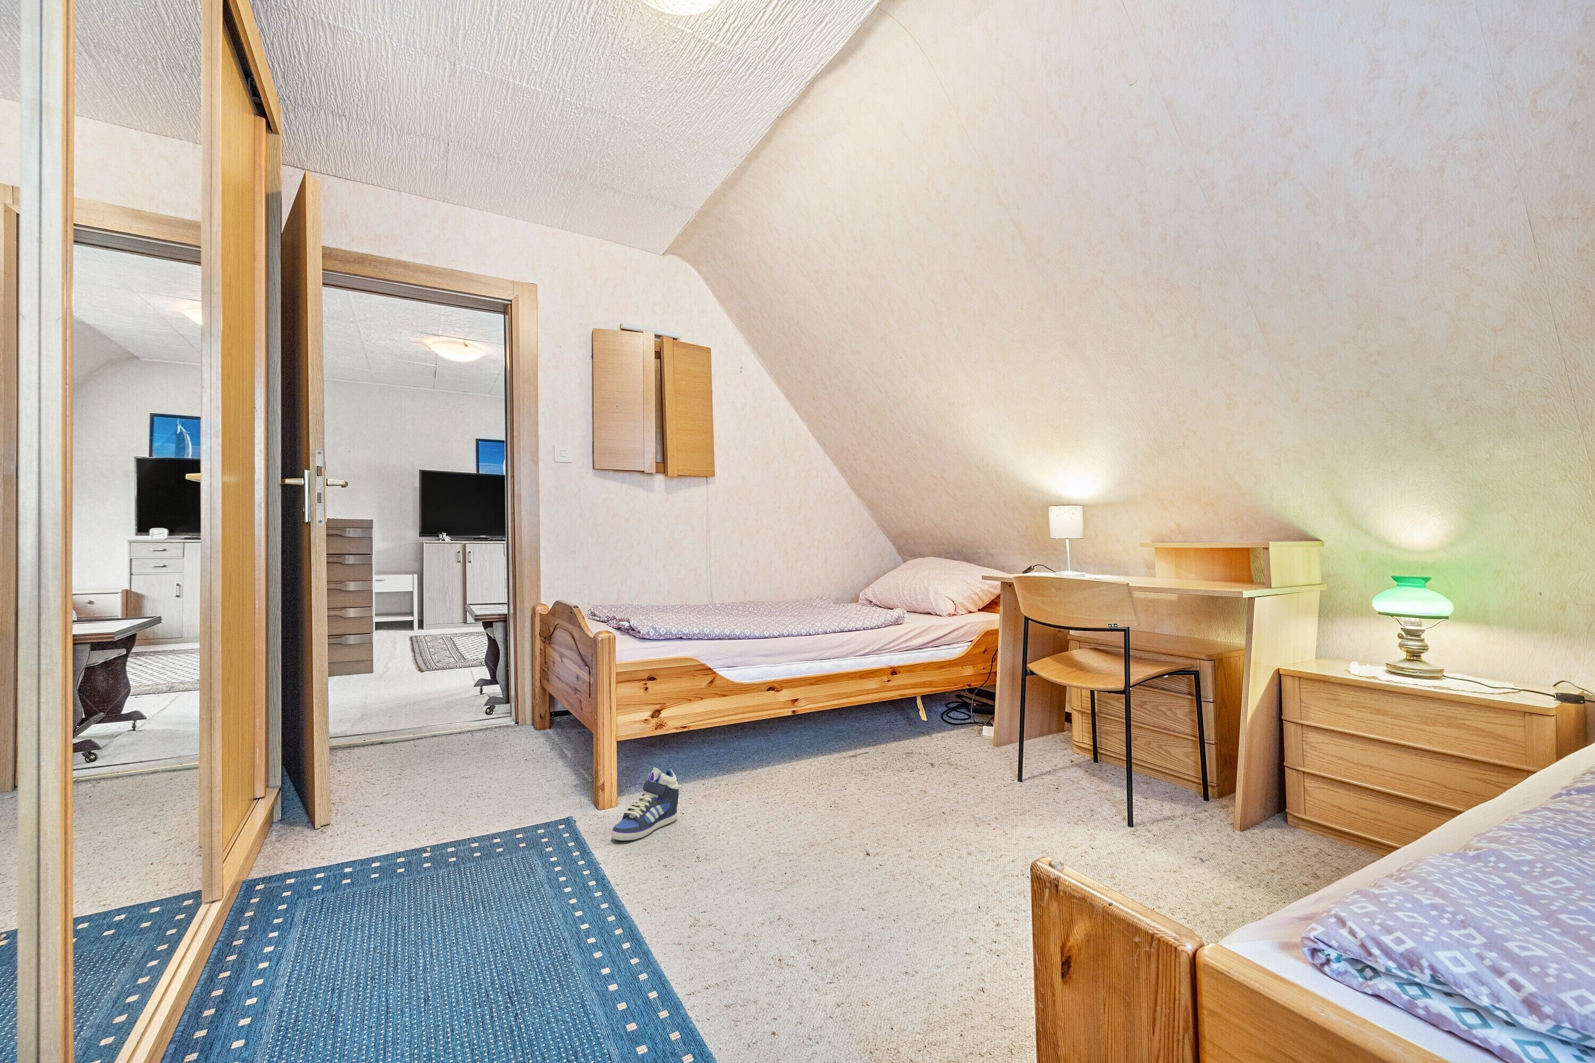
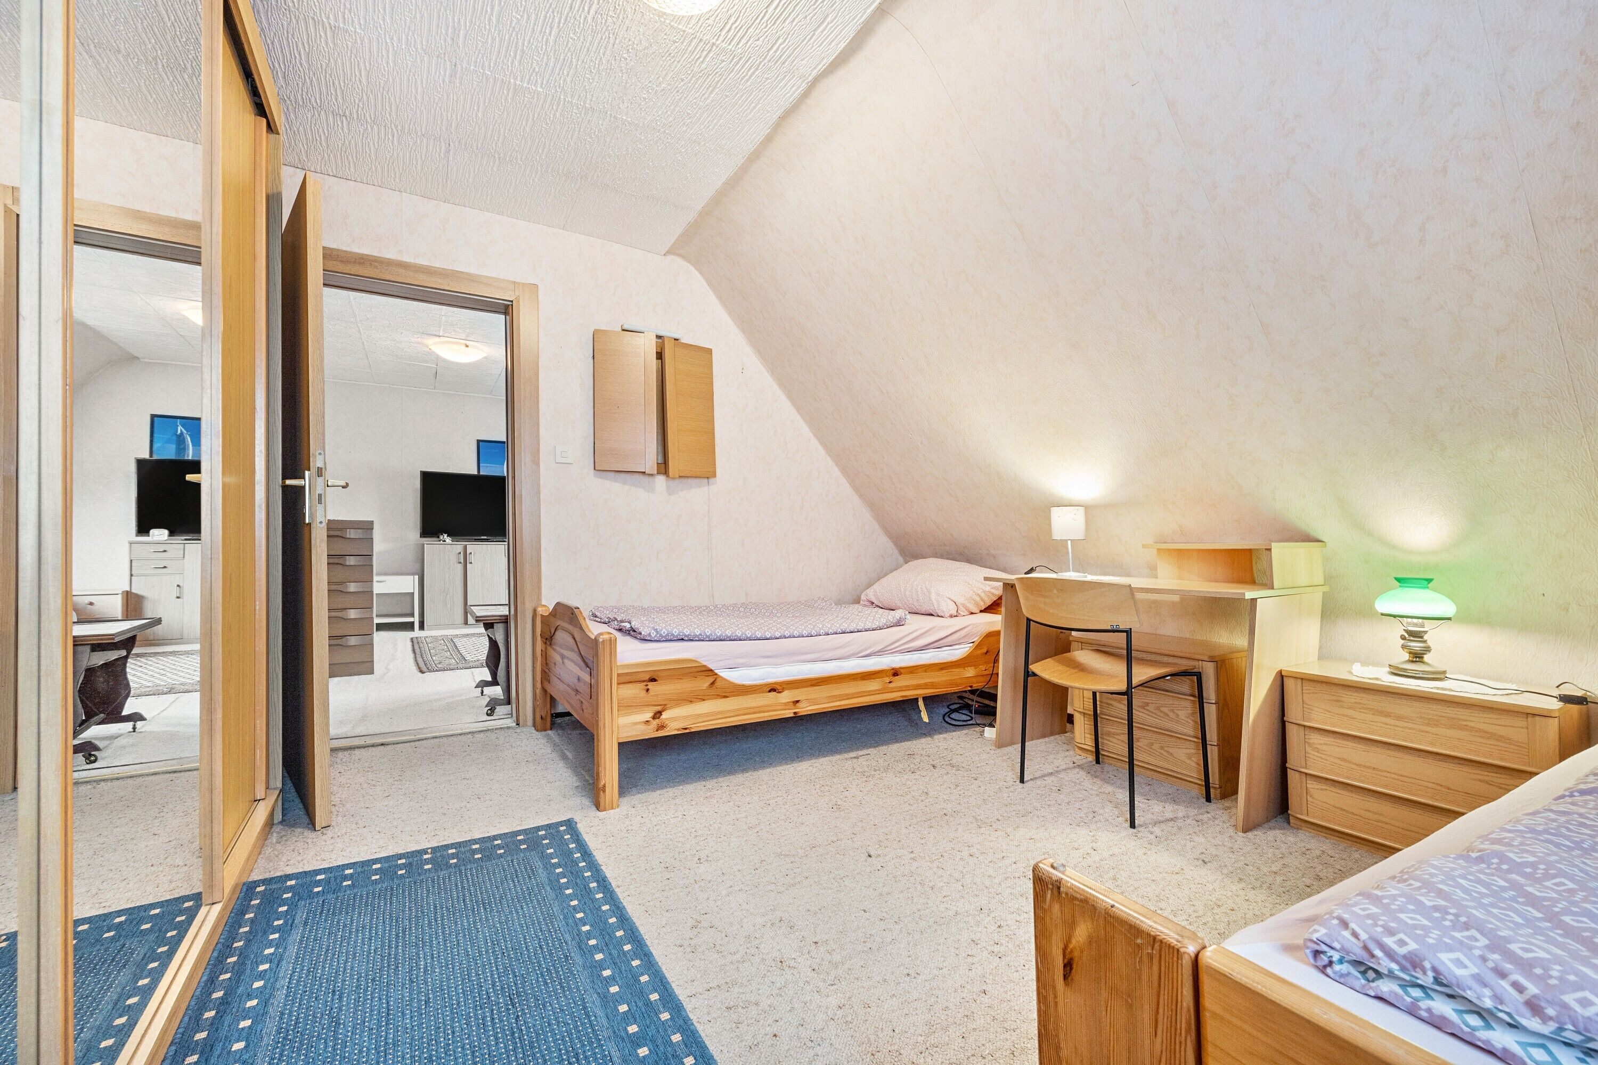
- sneaker (644, 798)
